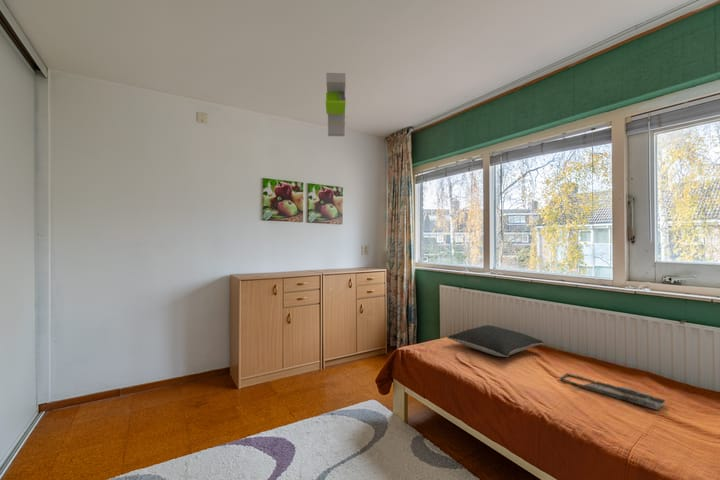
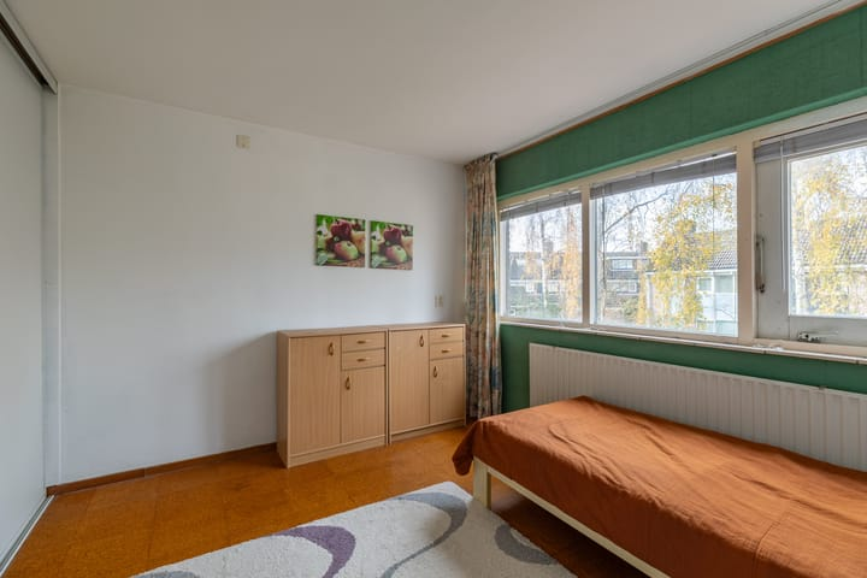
- tray (608, 388)
- pillow (494, 339)
- architectural model (335, 104)
